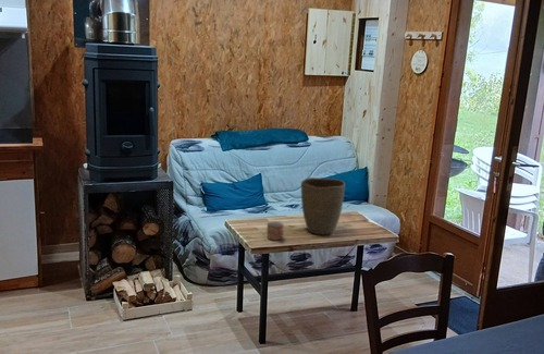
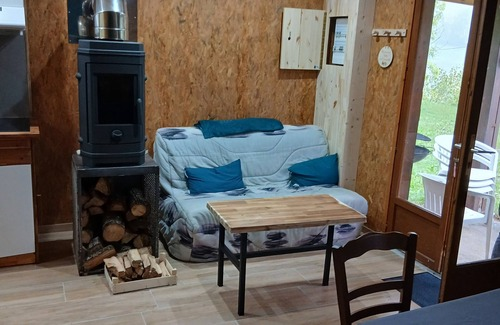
- vase (321, 206)
- mug (275, 231)
